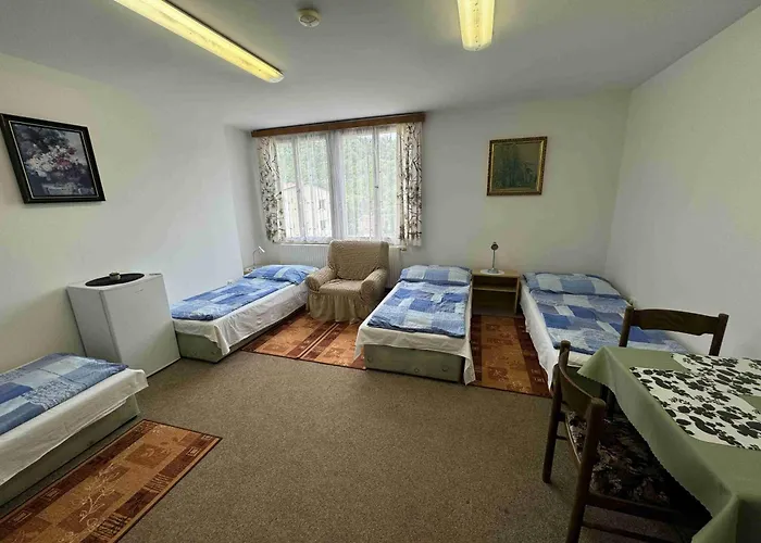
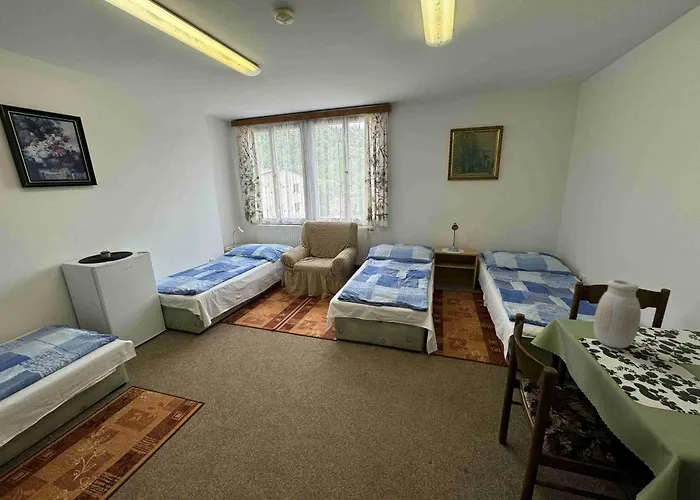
+ vase (616, 318)
